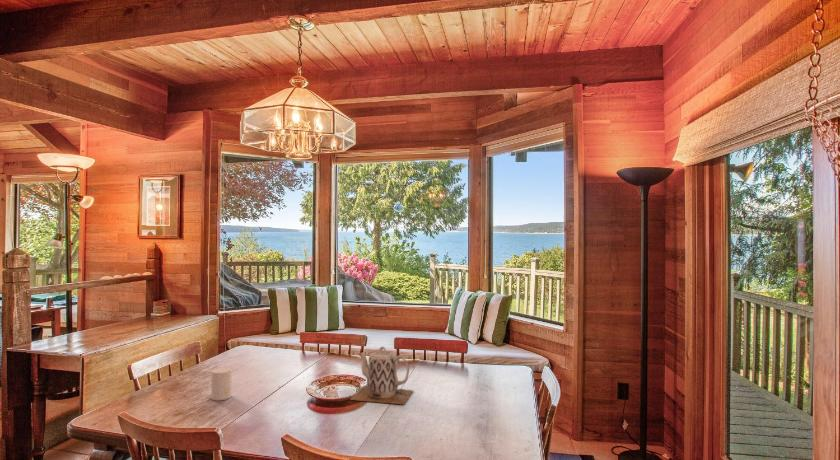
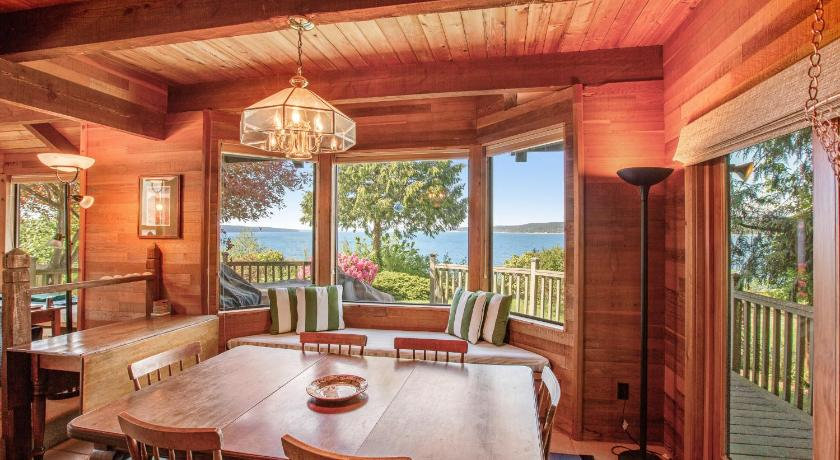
- teapot (382, 371)
- cup (221, 383)
